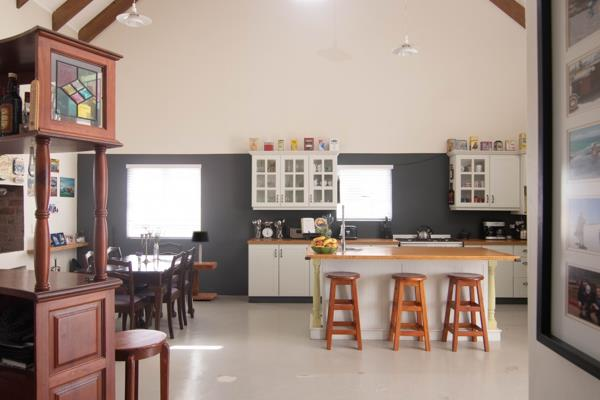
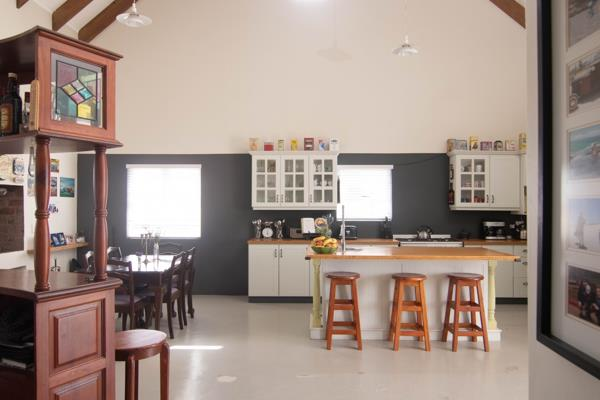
- table lamp (200, 247)
- side table (197, 280)
